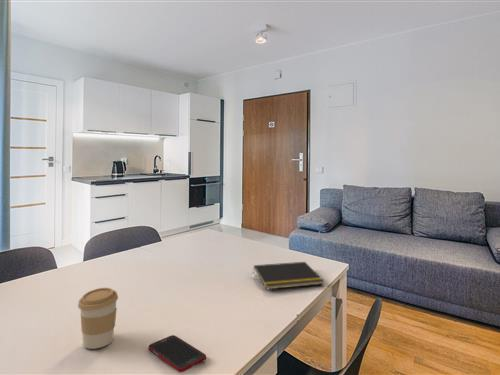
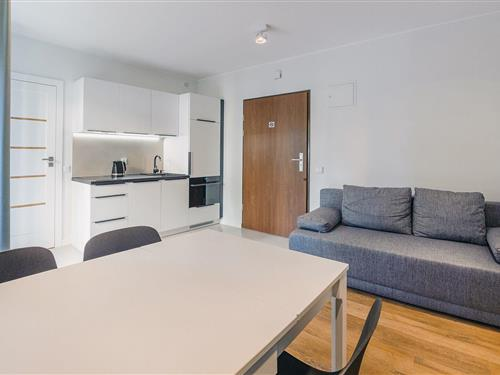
- cell phone (176, 352)
- coffee cup (98, 316)
- notepad (287, 274)
